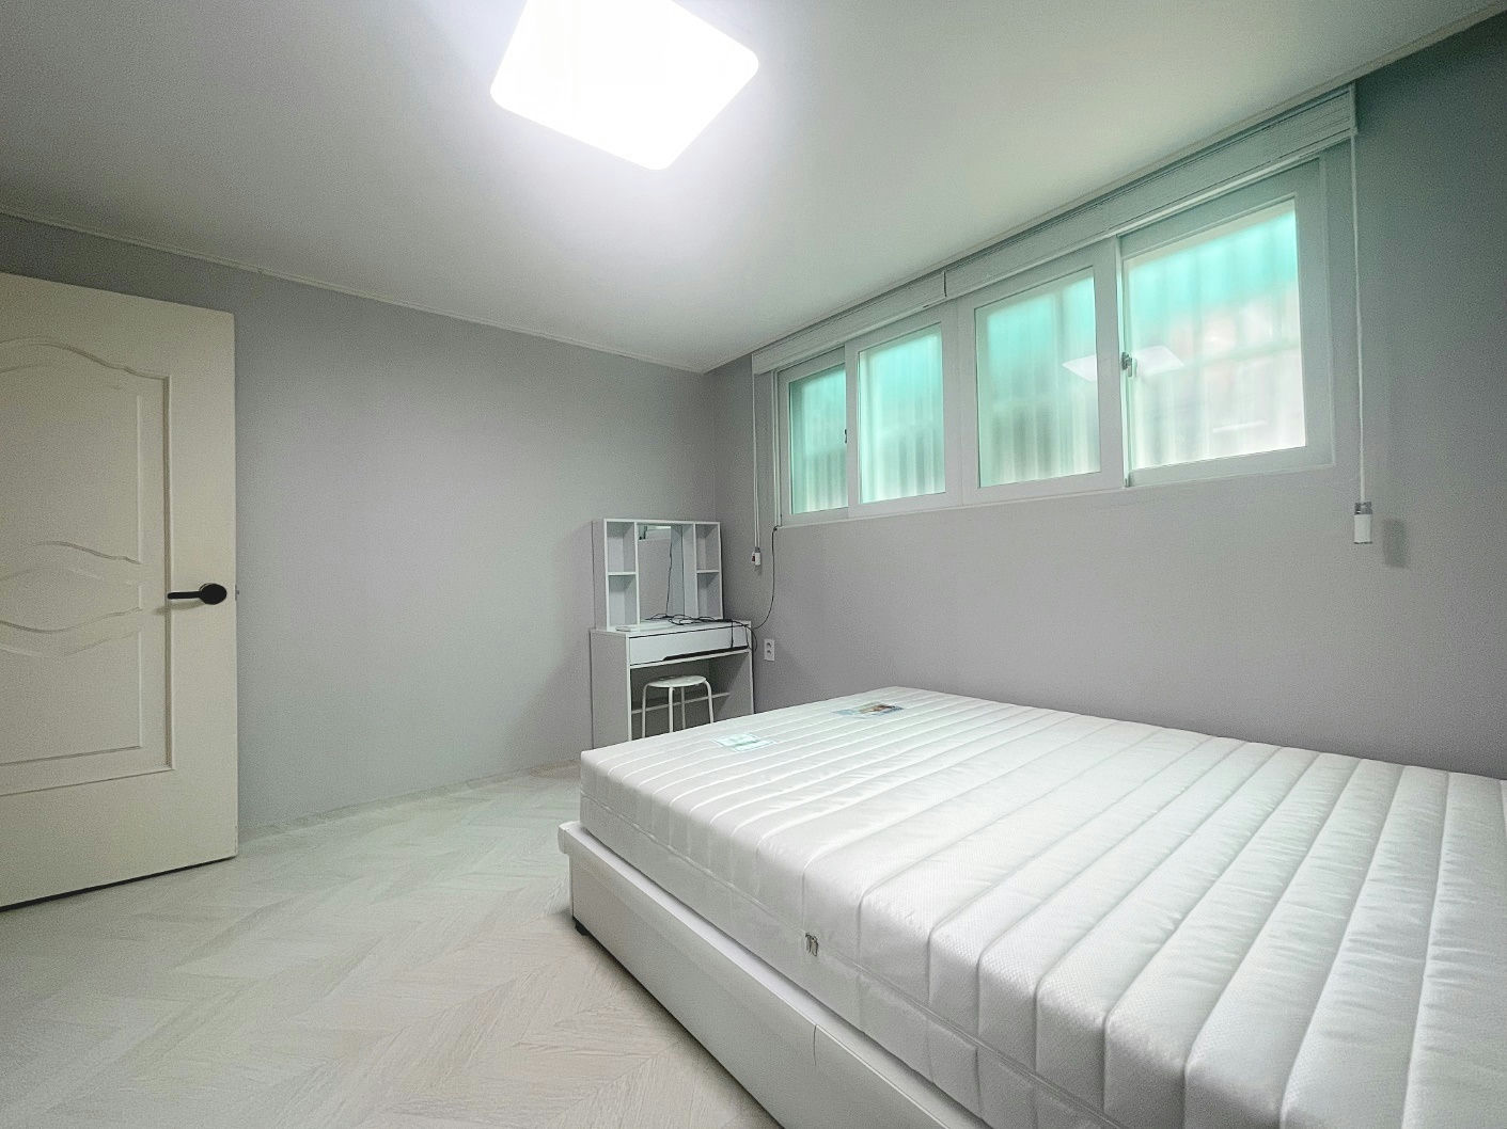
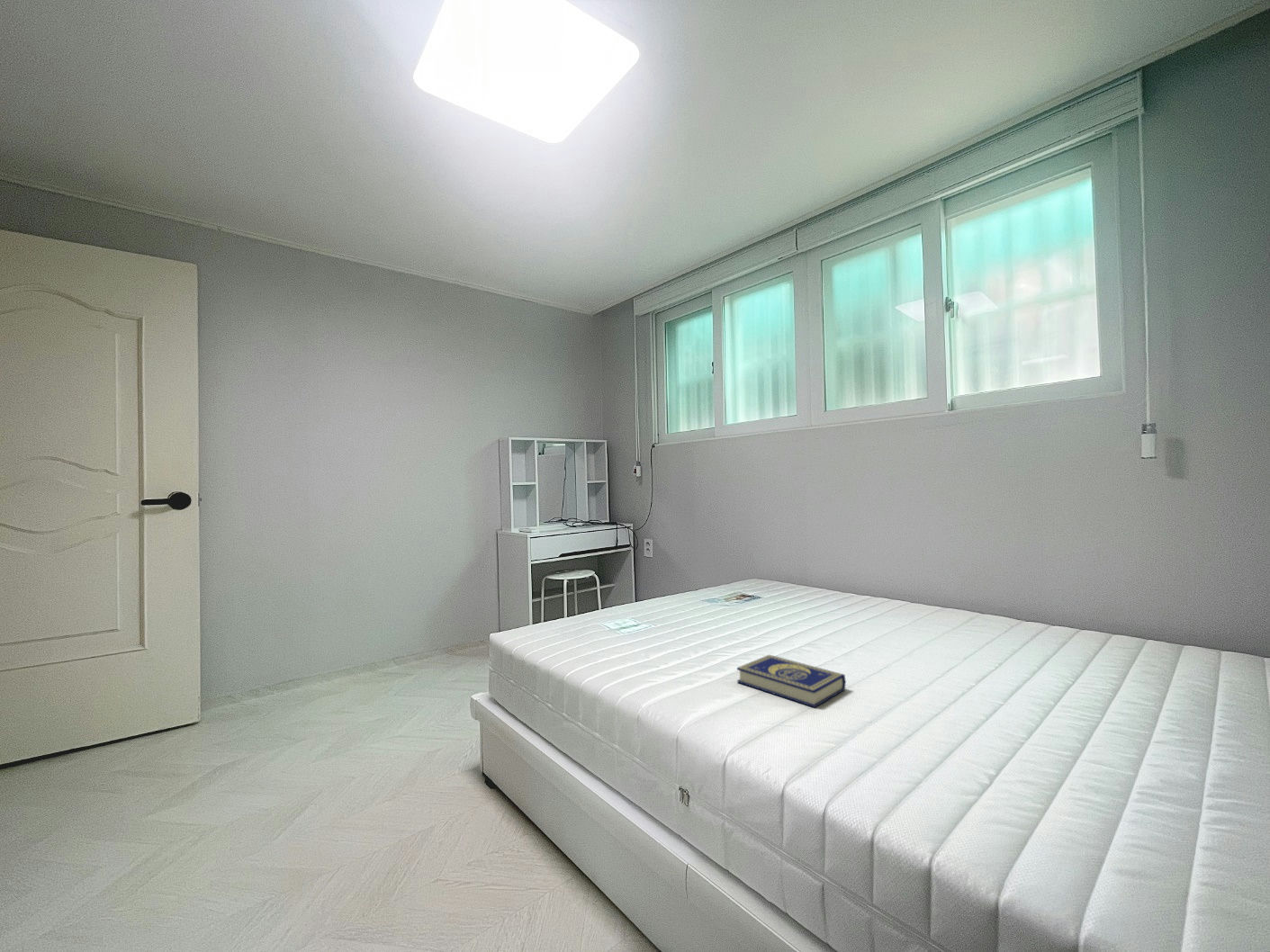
+ book (788, 678)
